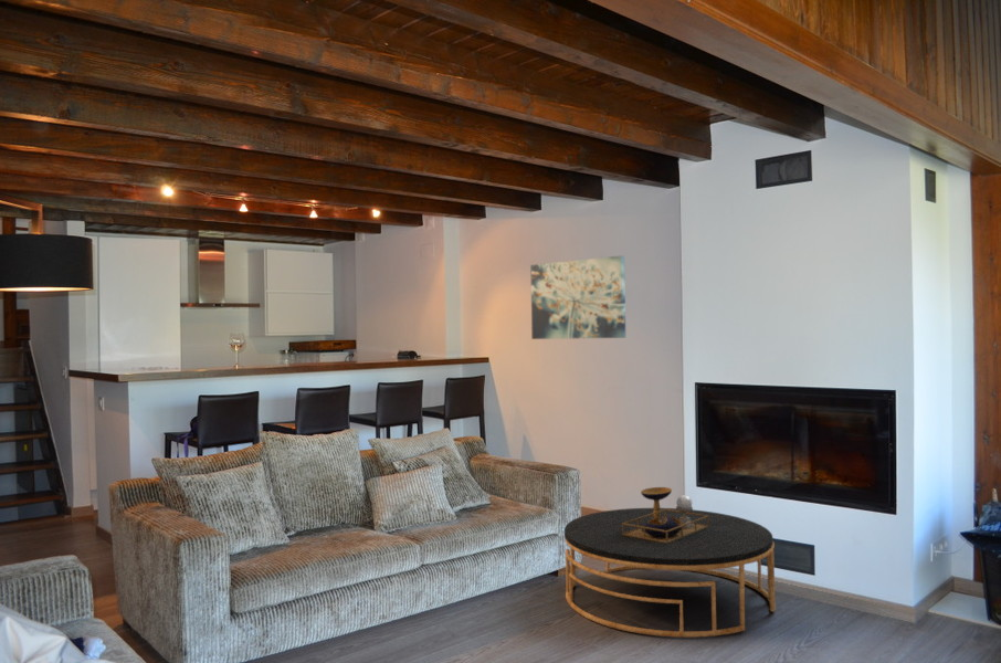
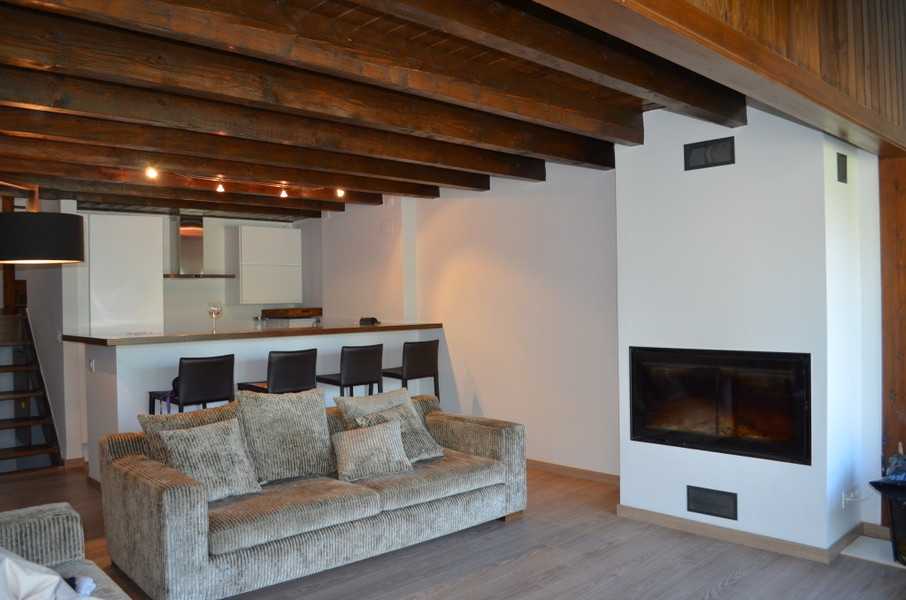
- coffee table (666, 545)
- wall art (576, 299)
